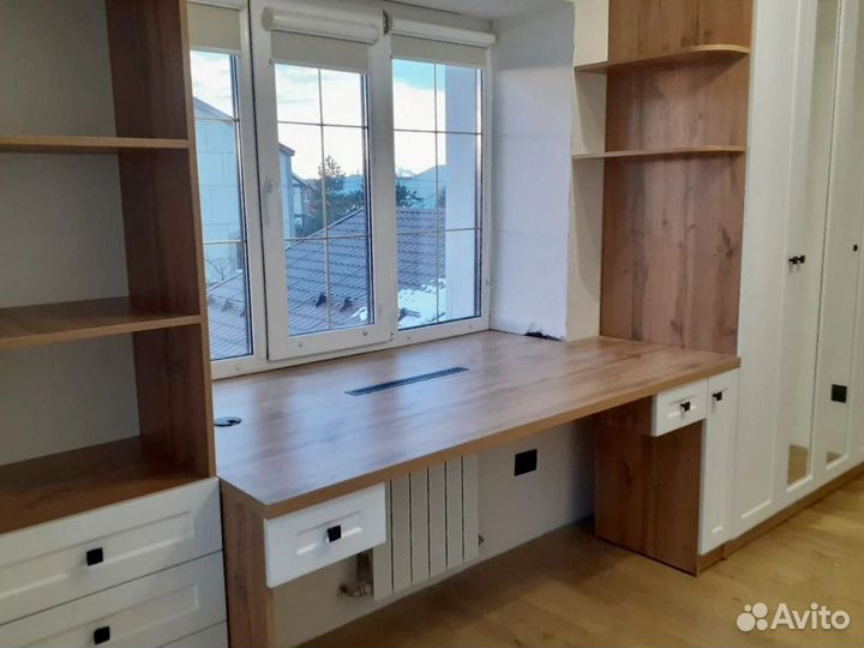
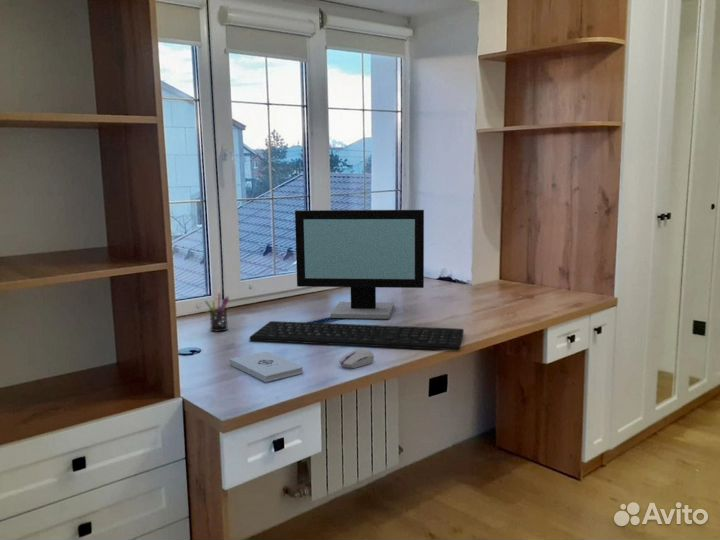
+ computer monitor (362, 260)
+ keyboard (357, 334)
+ notepad (266, 365)
+ pen holder (216, 312)
+ computer mouse (357, 357)
